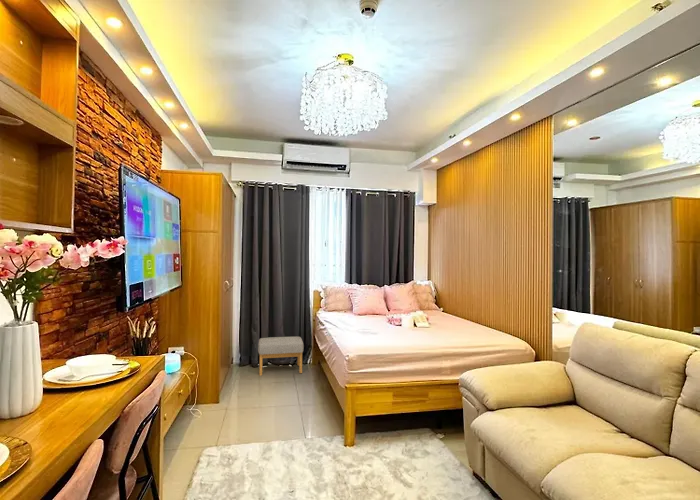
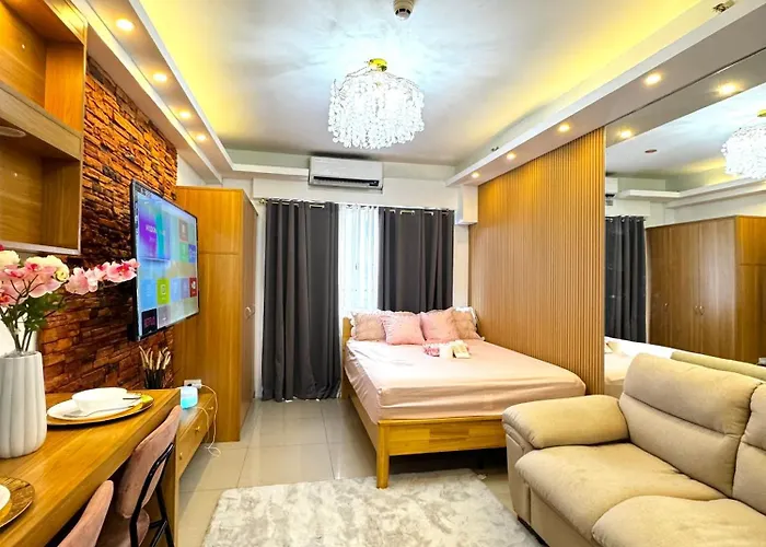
- footstool (280, 354)
